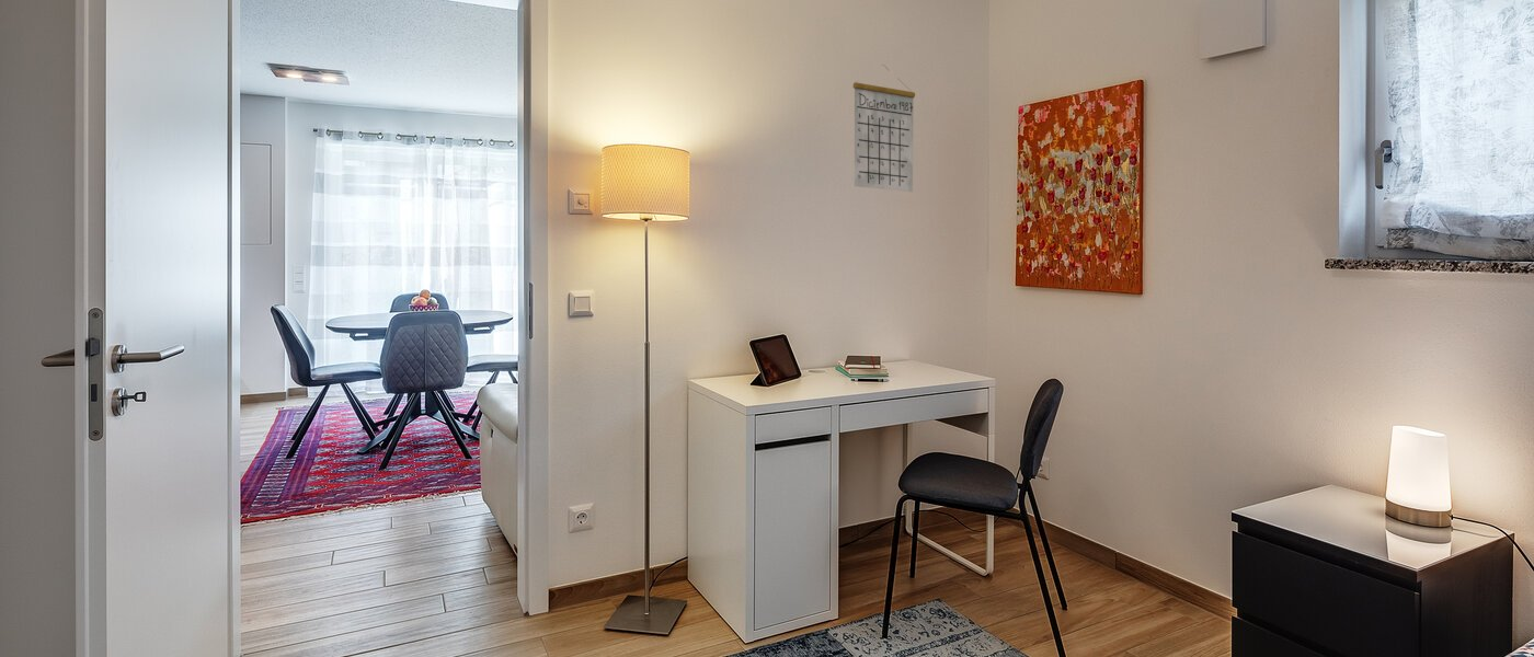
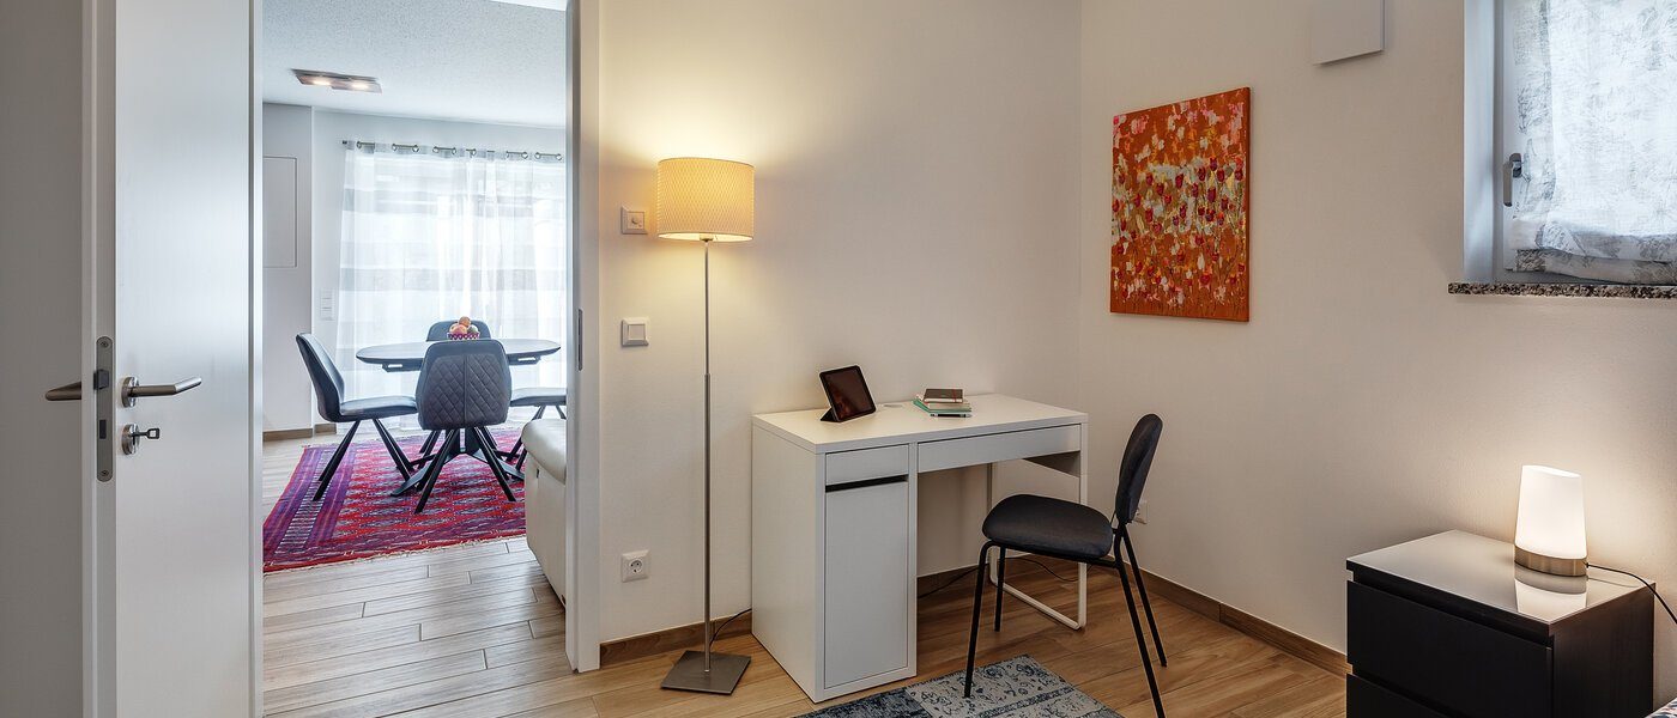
- calendar (884, 126)
